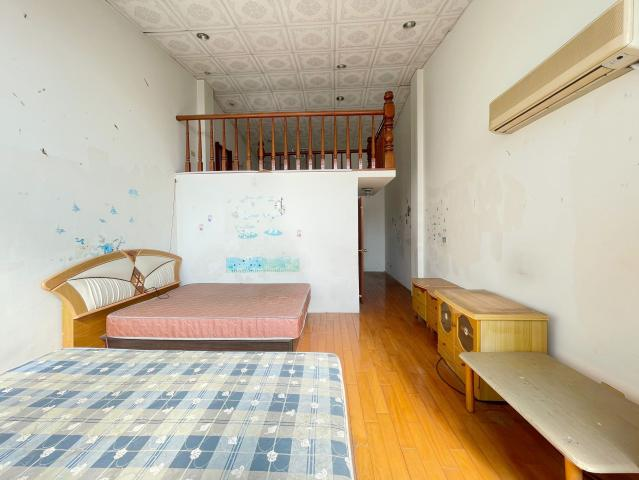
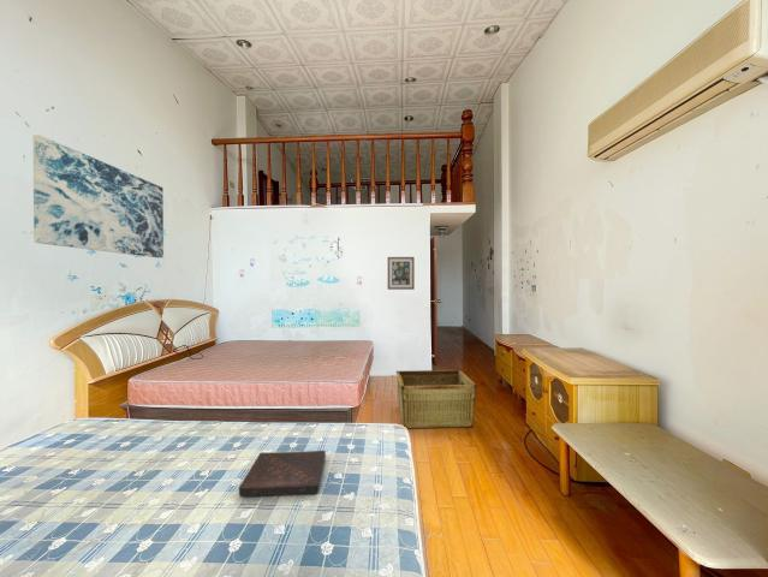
+ wall art (400, 273)
+ hamper (433, 397)
+ book (286, 471)
+ wall art (112, 209)
